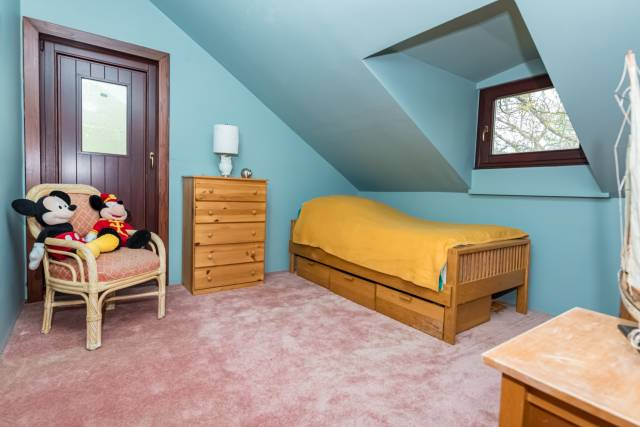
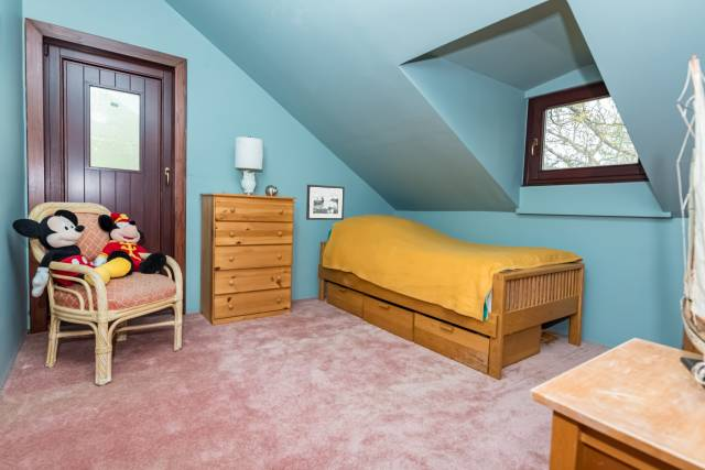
+ picture frame (325, 203)
